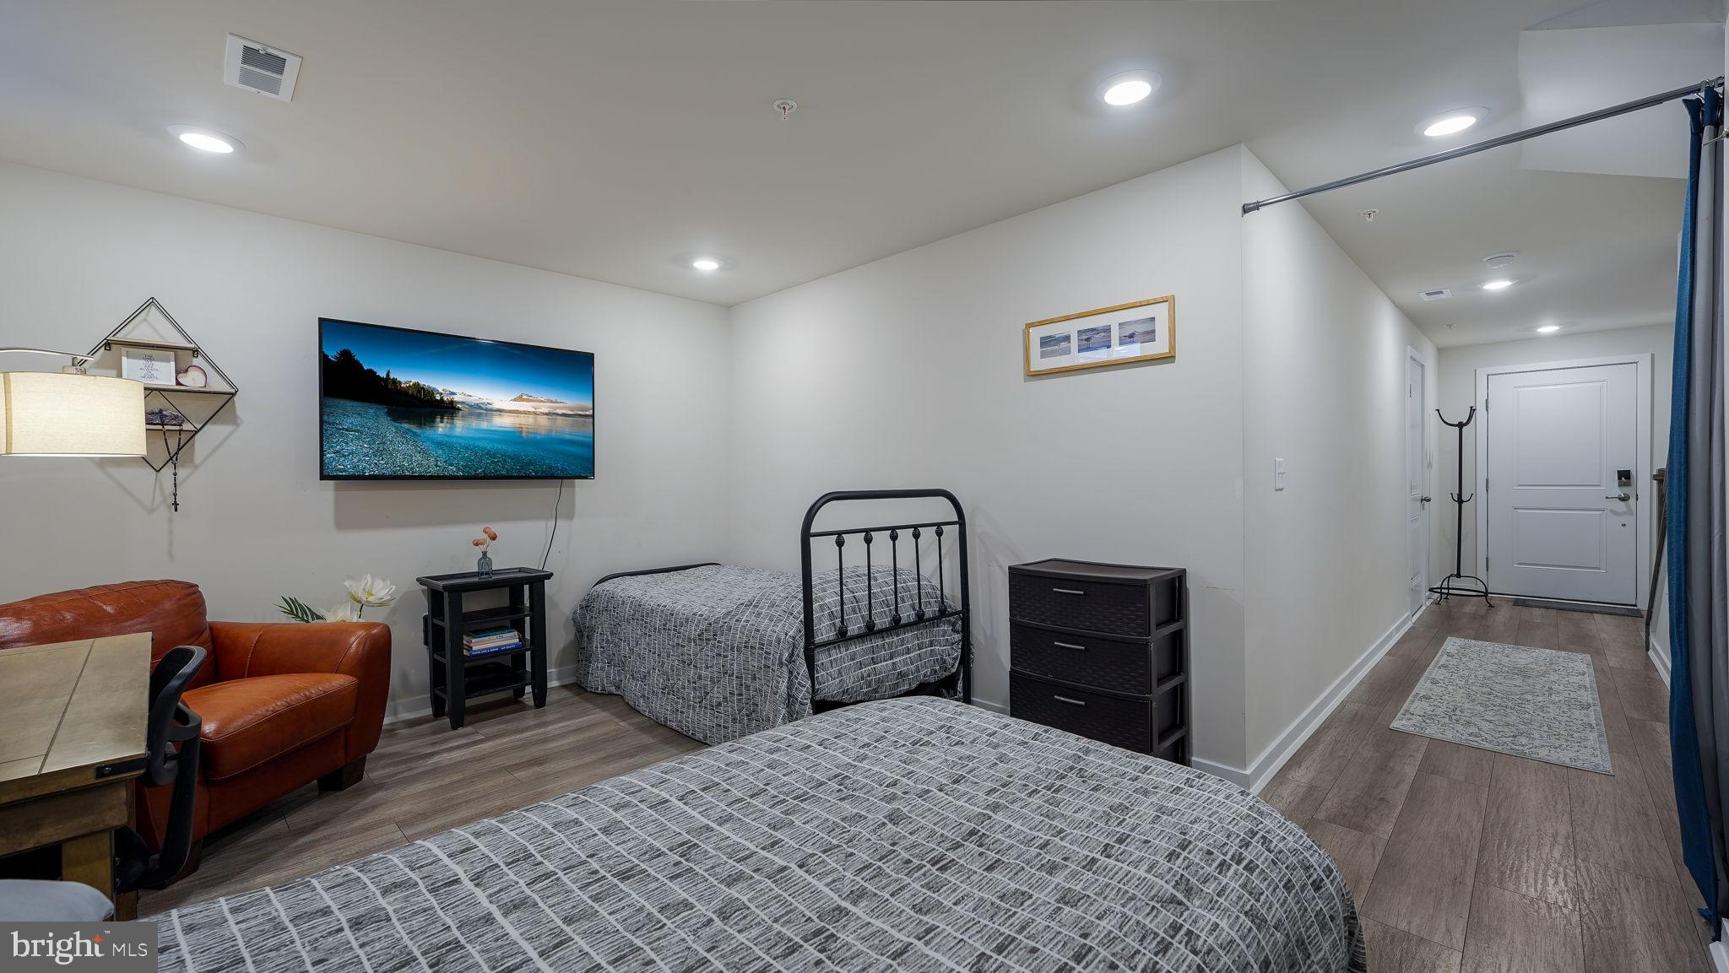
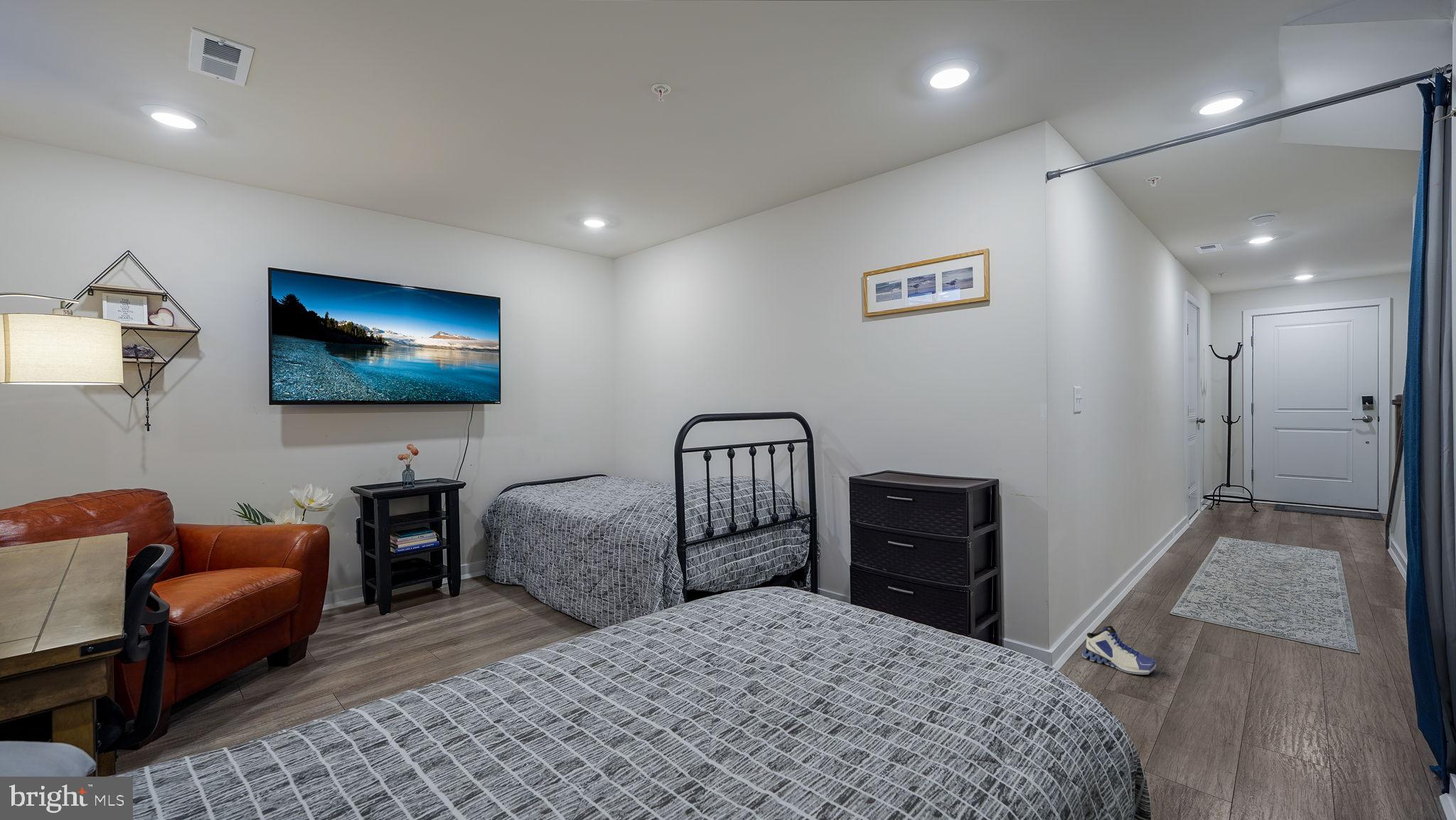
+ sneaker (1116, 647)
